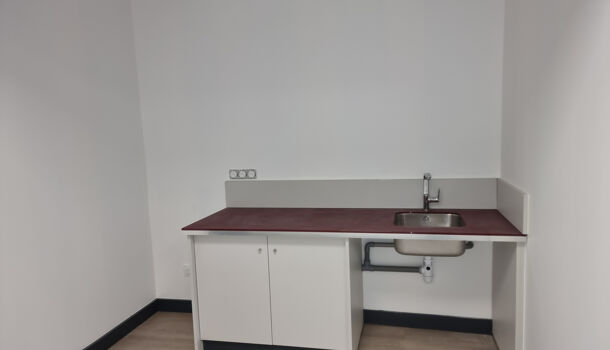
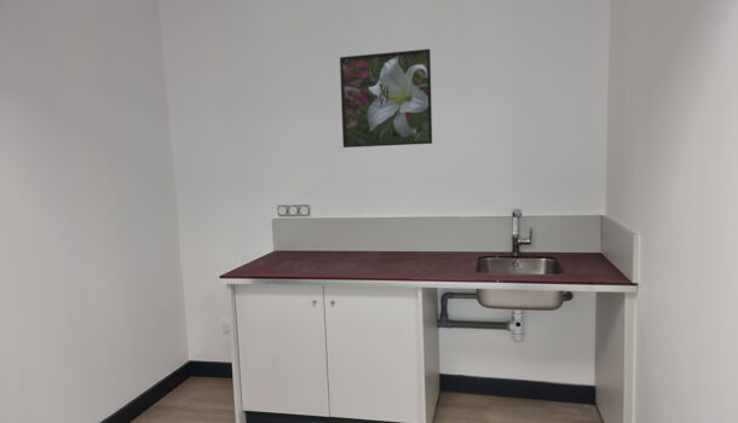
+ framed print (385, 99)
